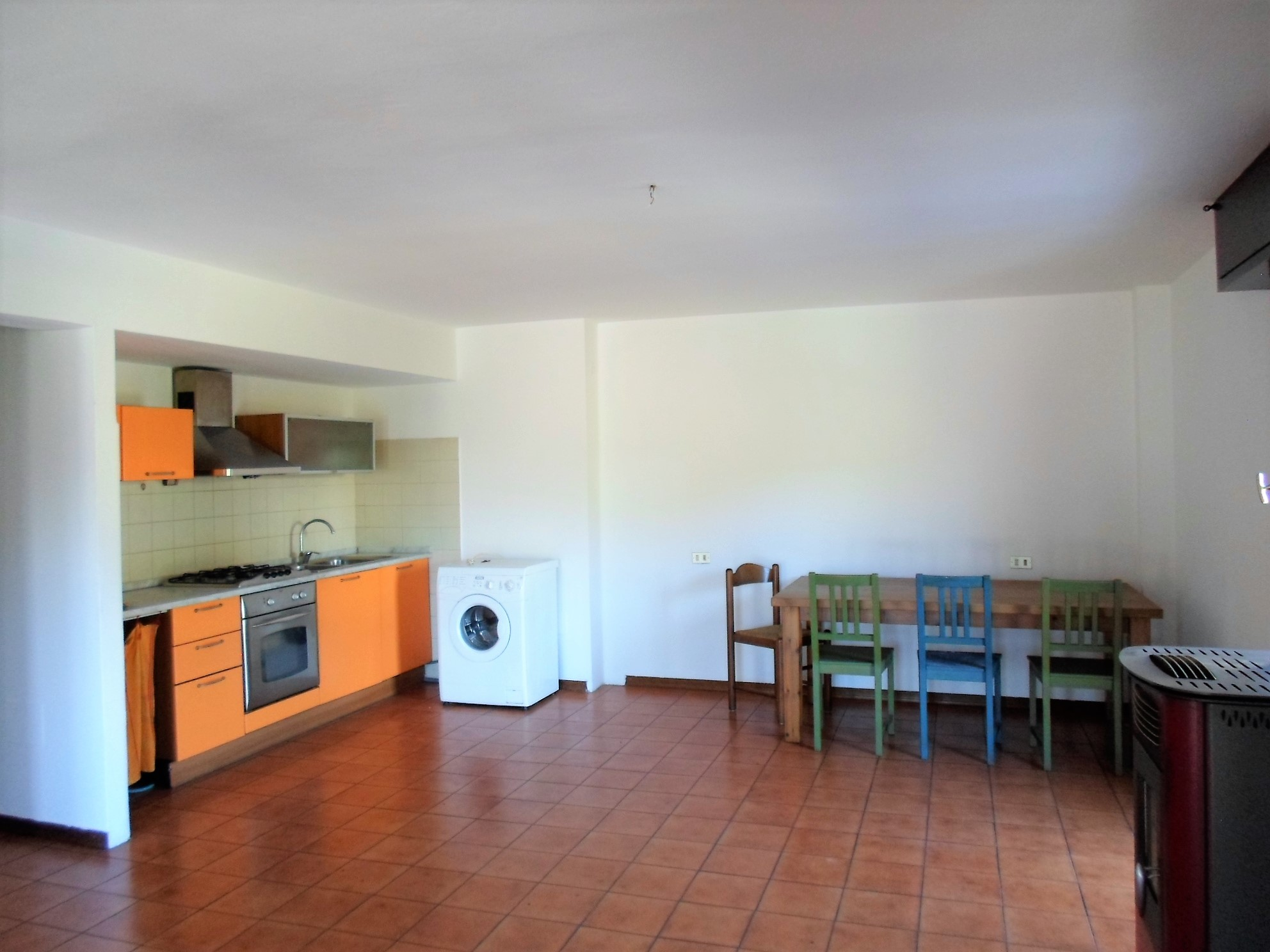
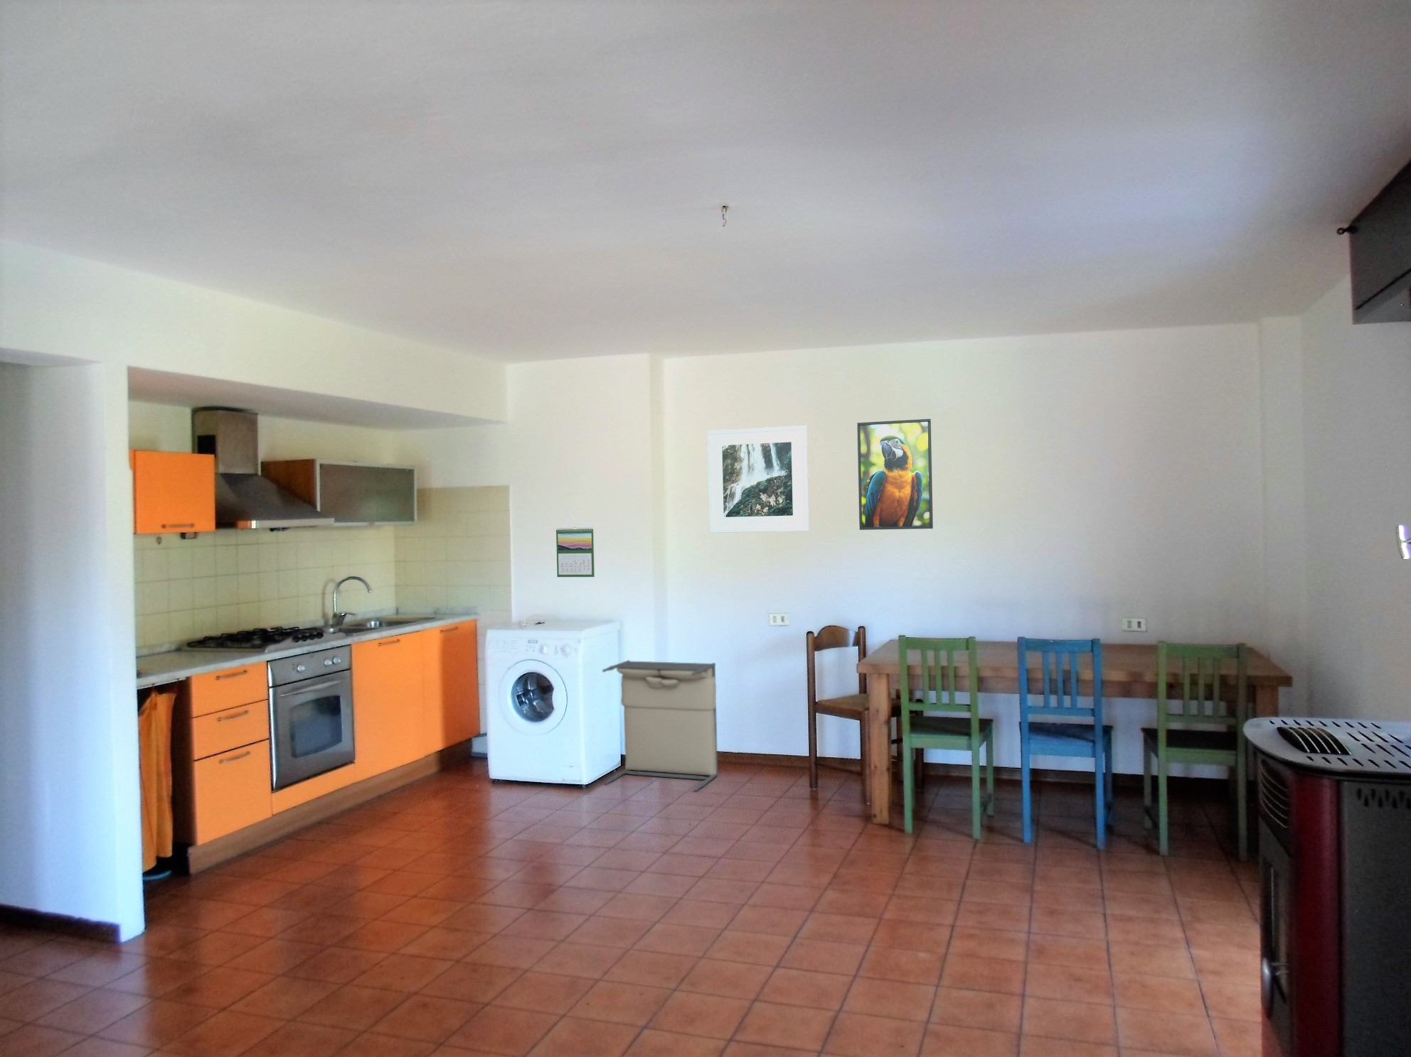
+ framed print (757, 480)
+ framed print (894, 474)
+ calendar (574, 552)
+ laundry hamper (661, 723)
